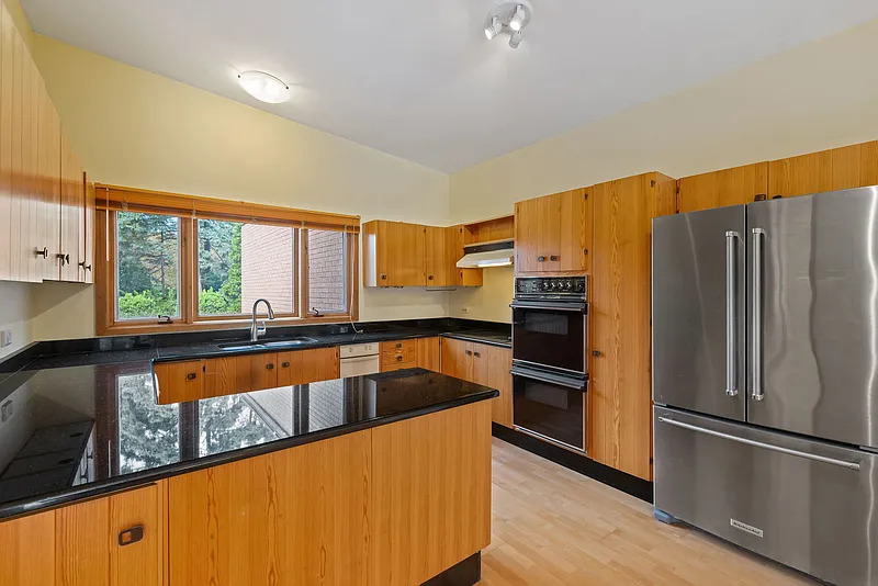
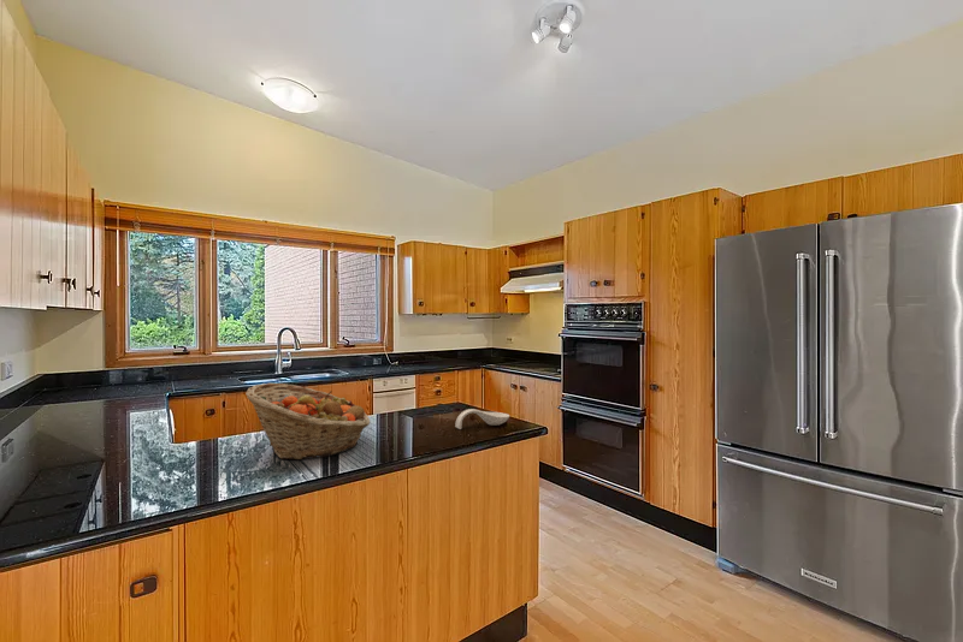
+ spoon rest (483, 416)
+ fruit basket (311, 414)
